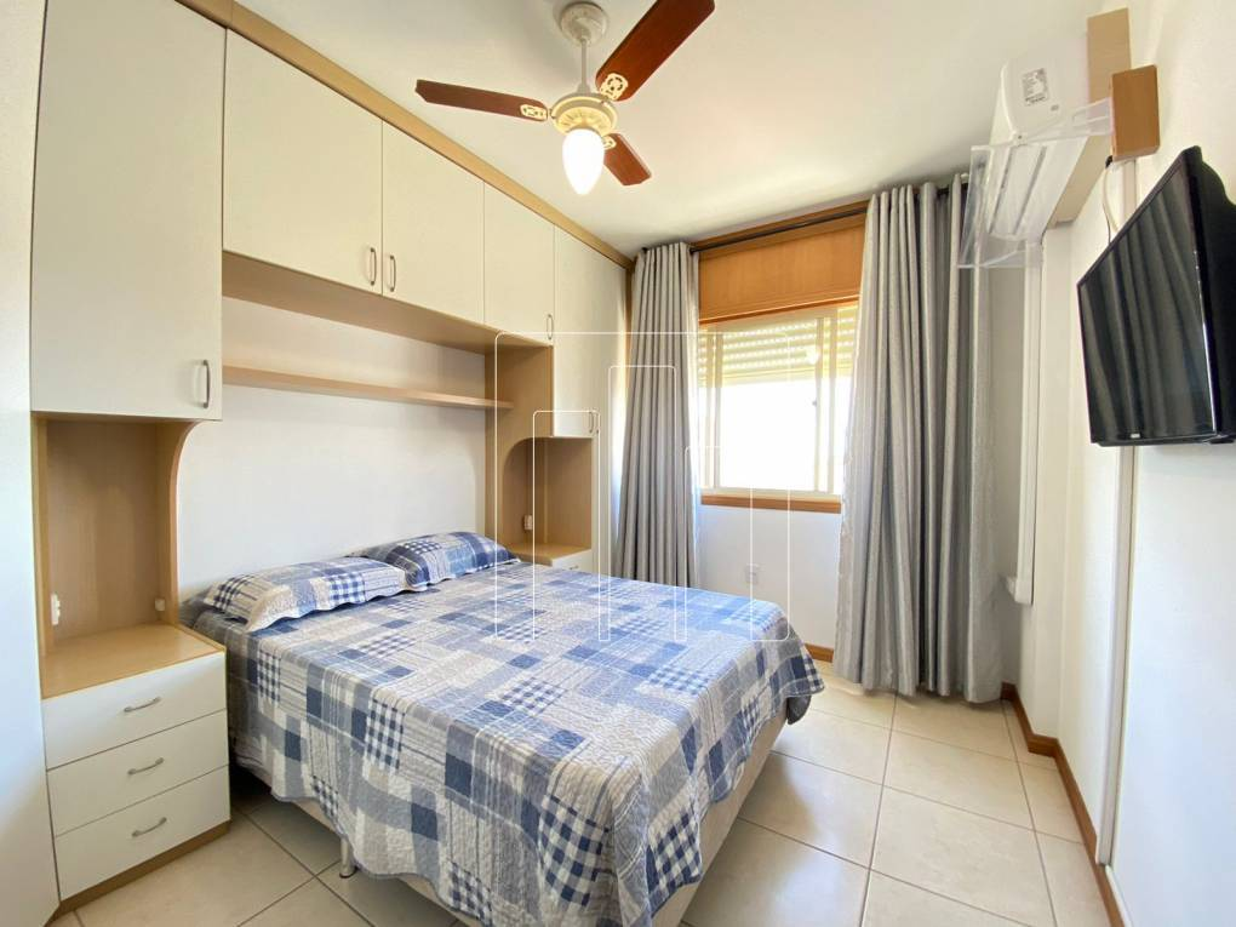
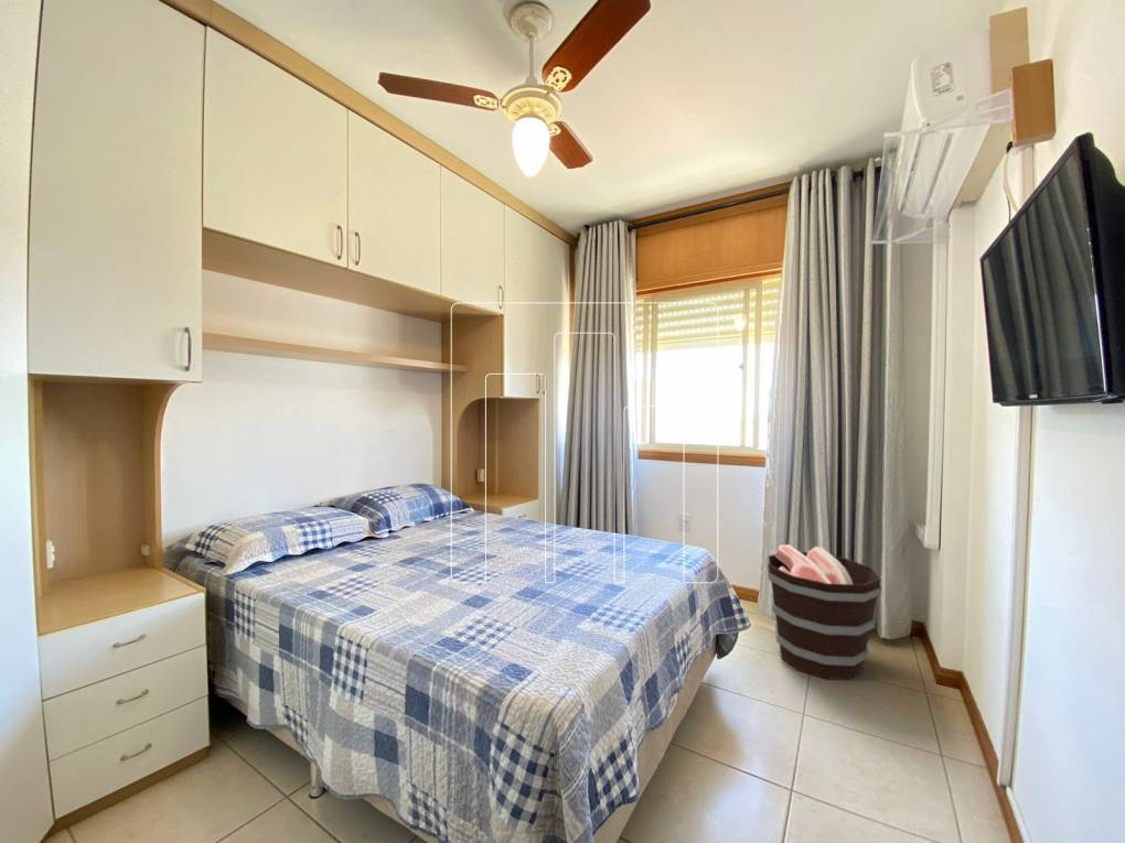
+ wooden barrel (819, 607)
